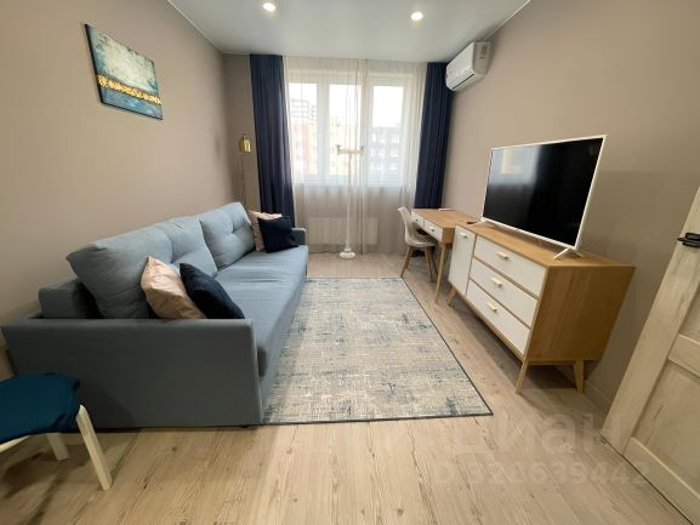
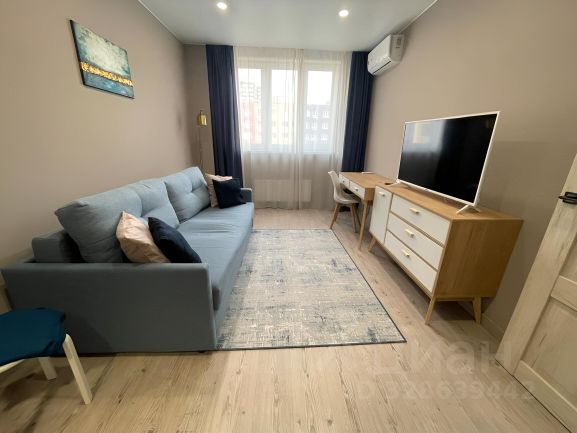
- floor lamp (348, 194)
